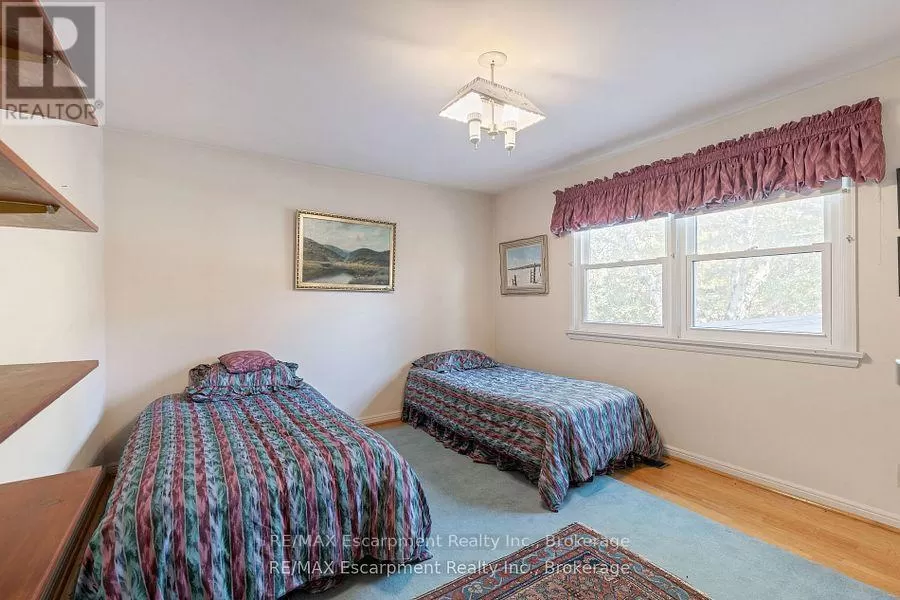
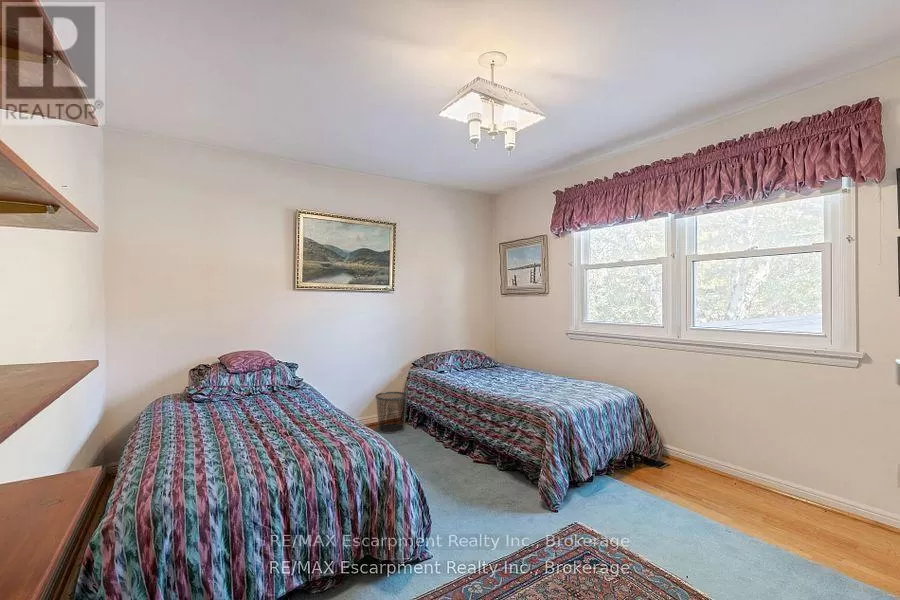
+ waste bin (391, 412)
